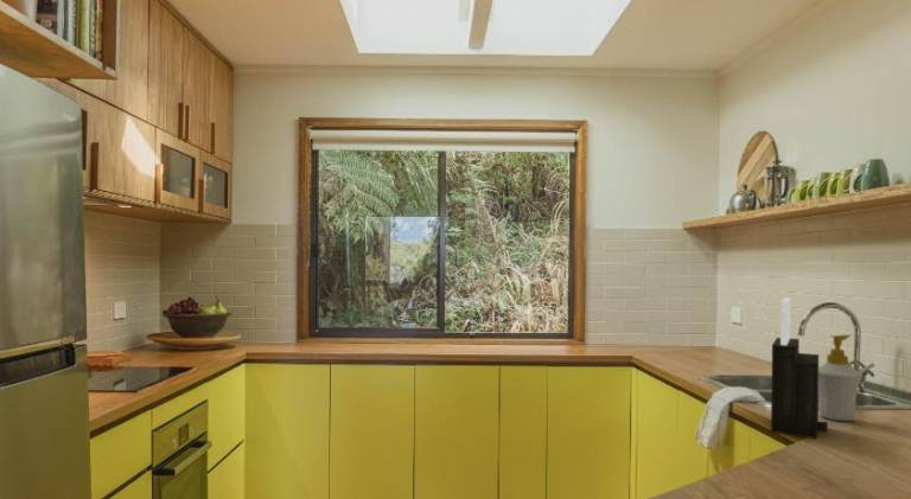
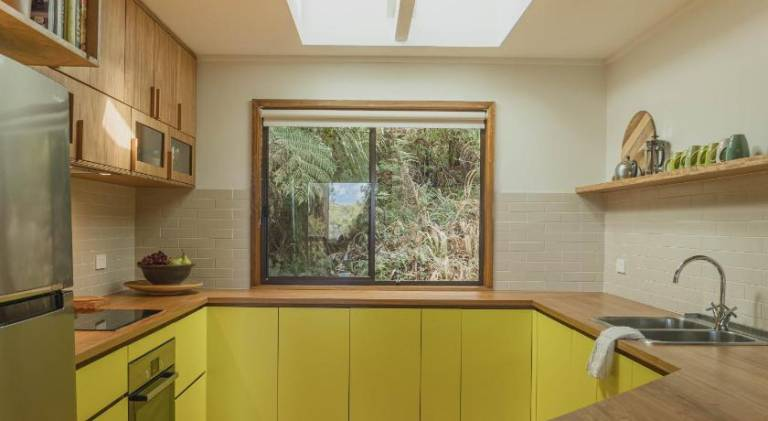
- knife block (801, 364)
- soap bottle (836, 376)
